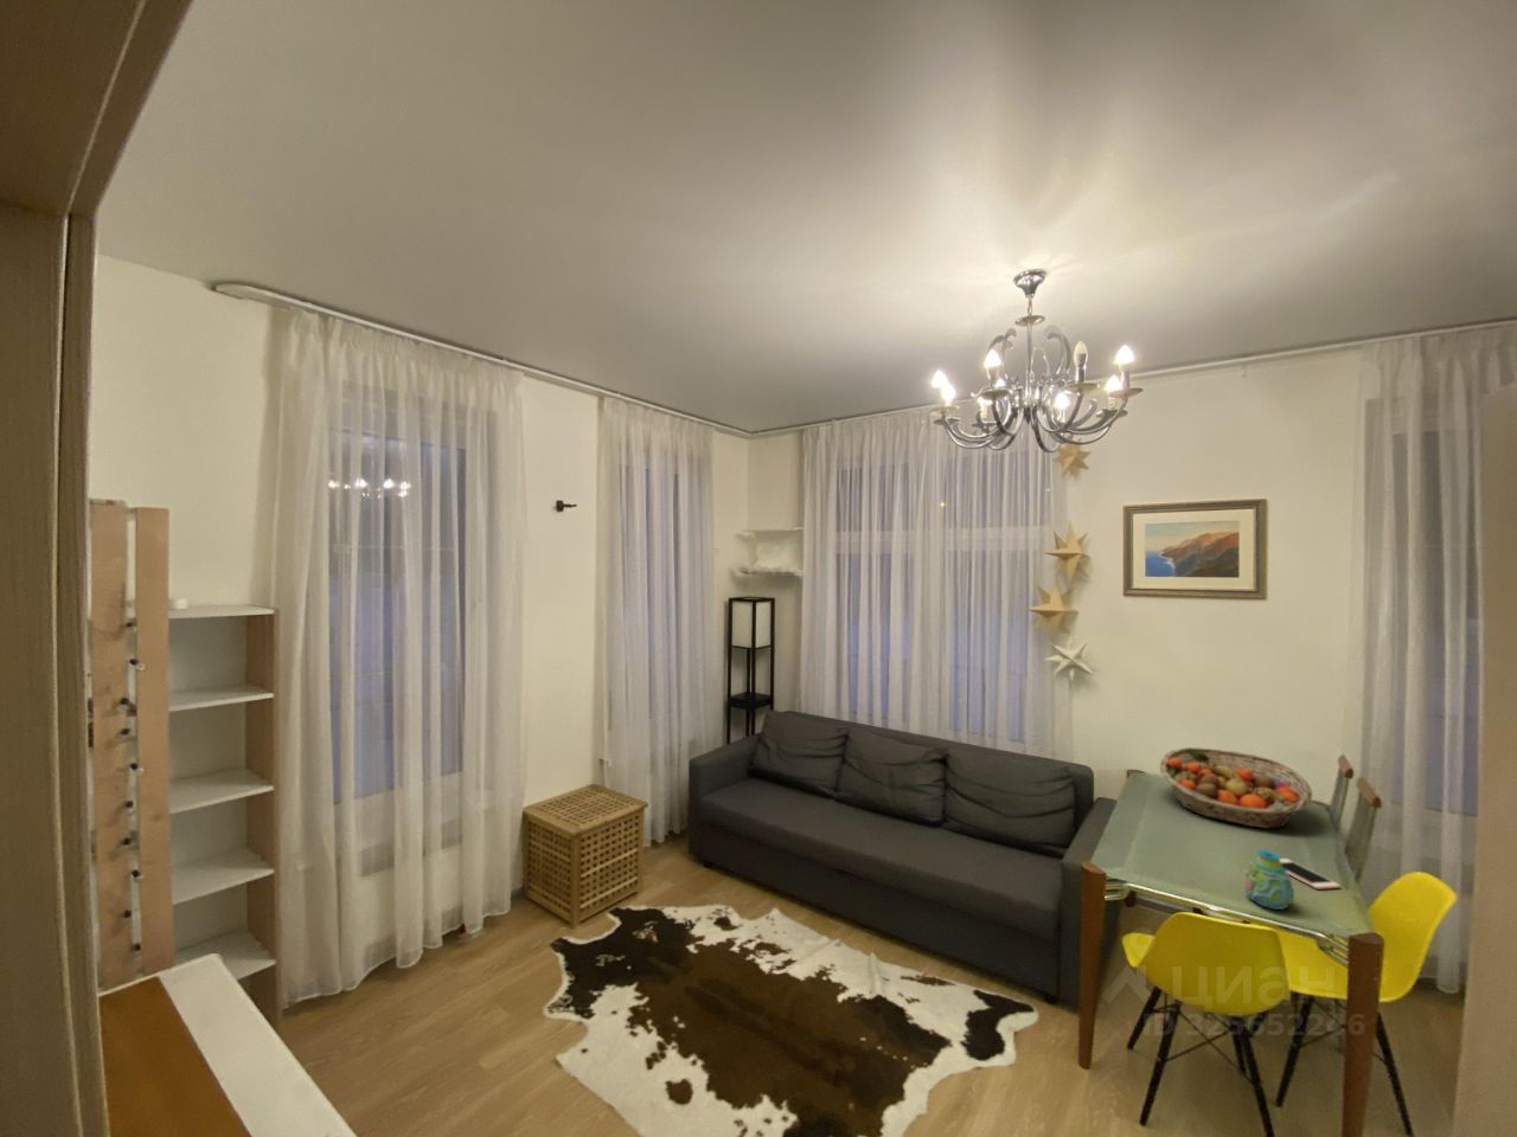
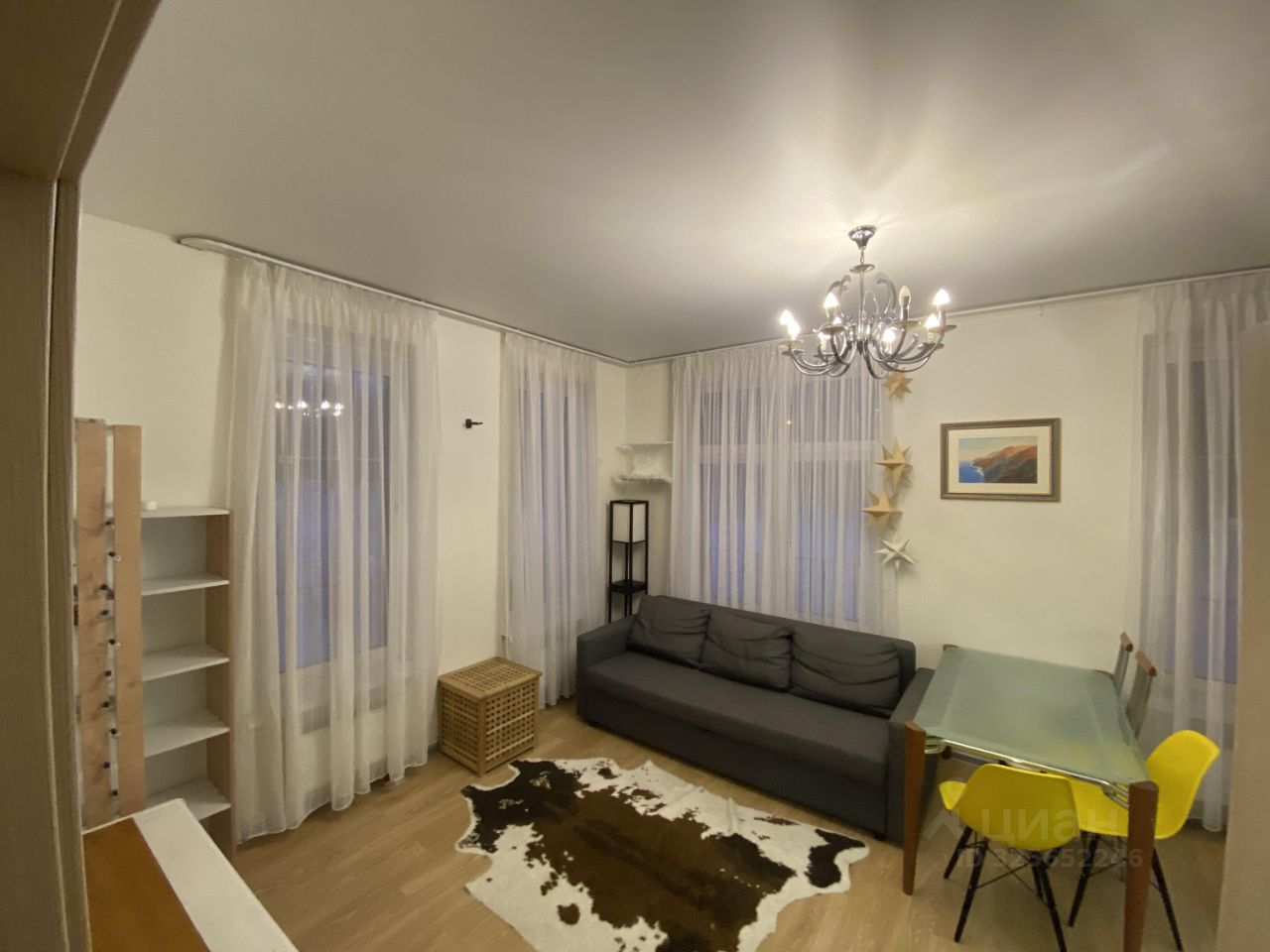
- mug (1267, 875)
- cell phone (1300, 873)
- fruit basket (1230, 785)
